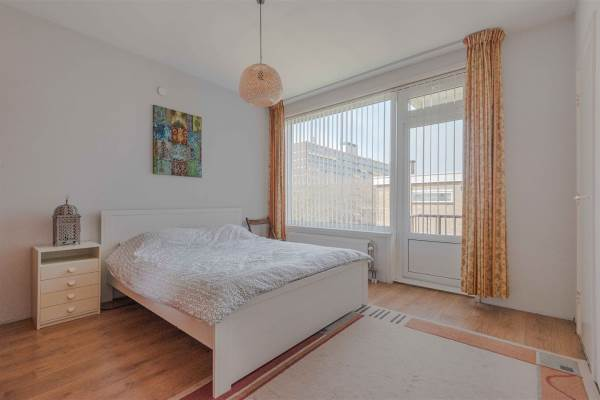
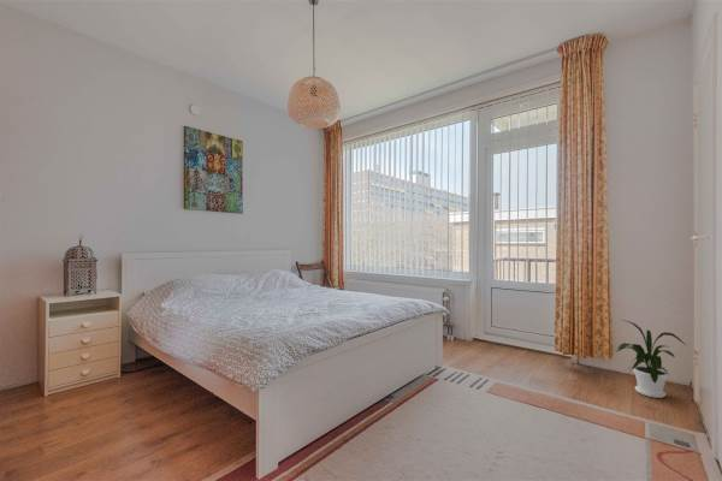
+ house plant (647, 357)
